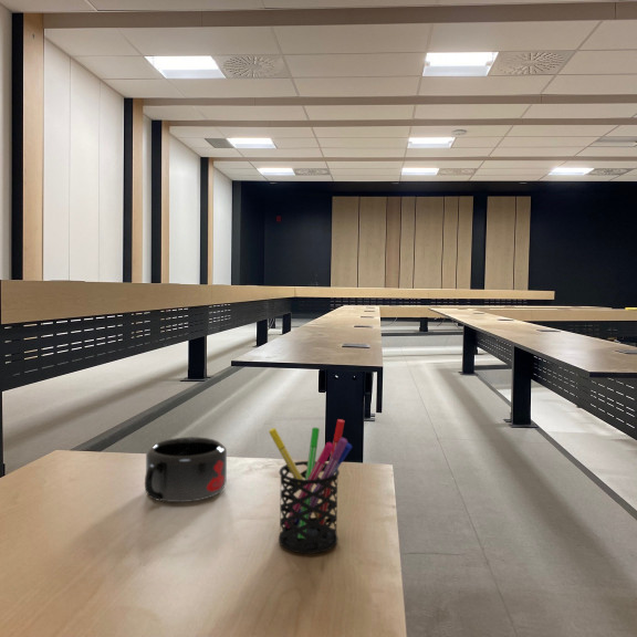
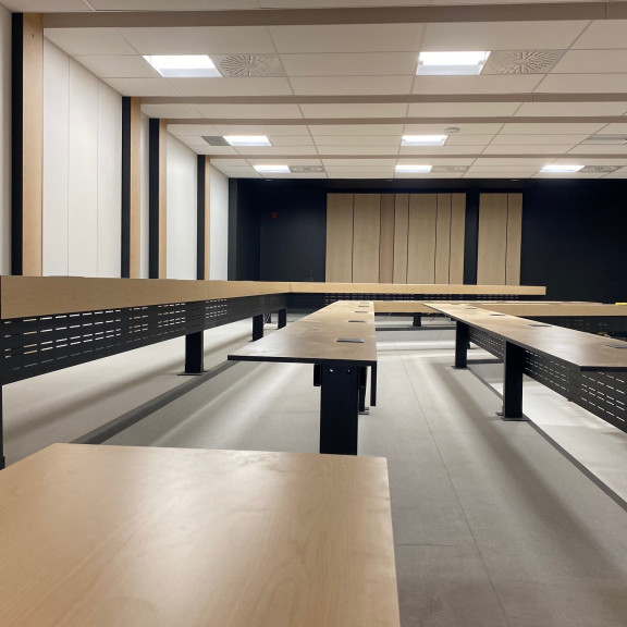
- pen holder (313, 477)
- mug (180, 470)
